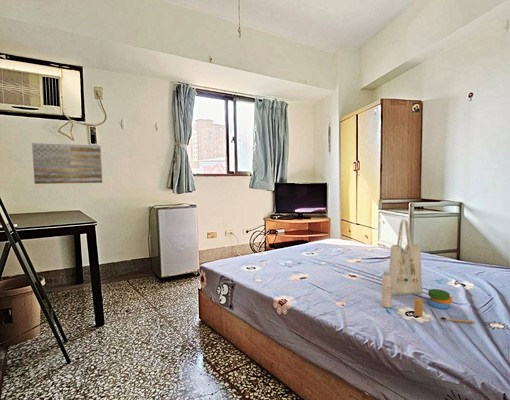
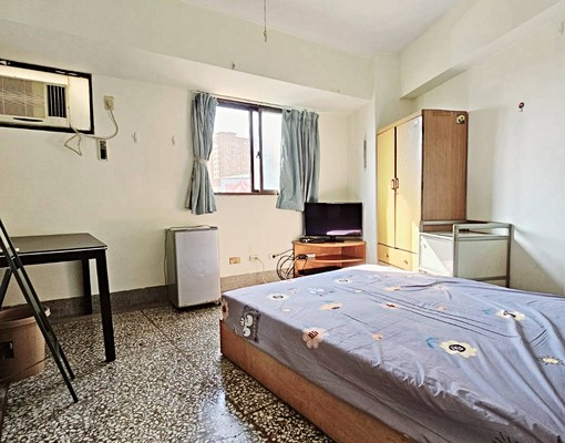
- wall art (69, 164)
- tote bag (418, 265)
